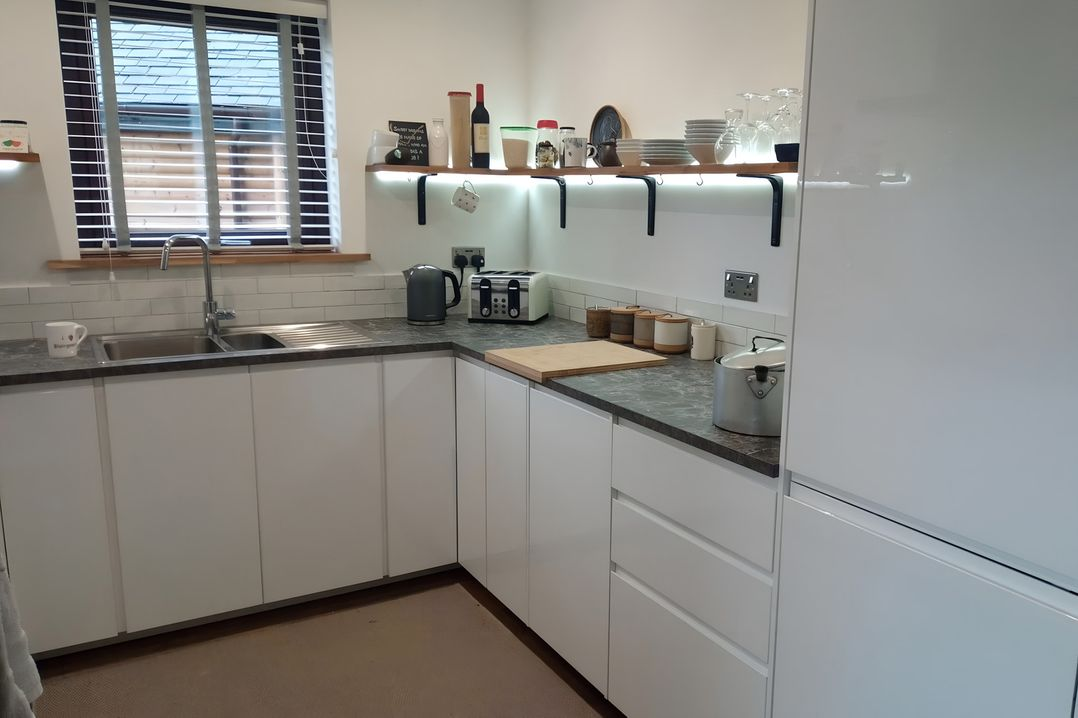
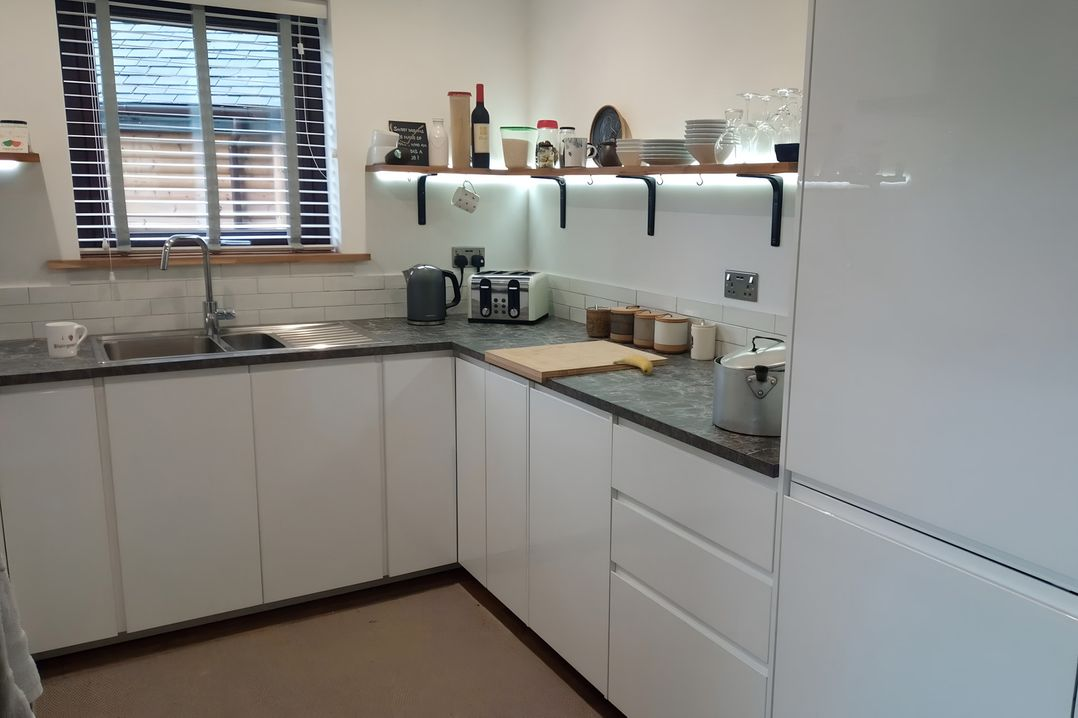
+ banana (635, 363)
